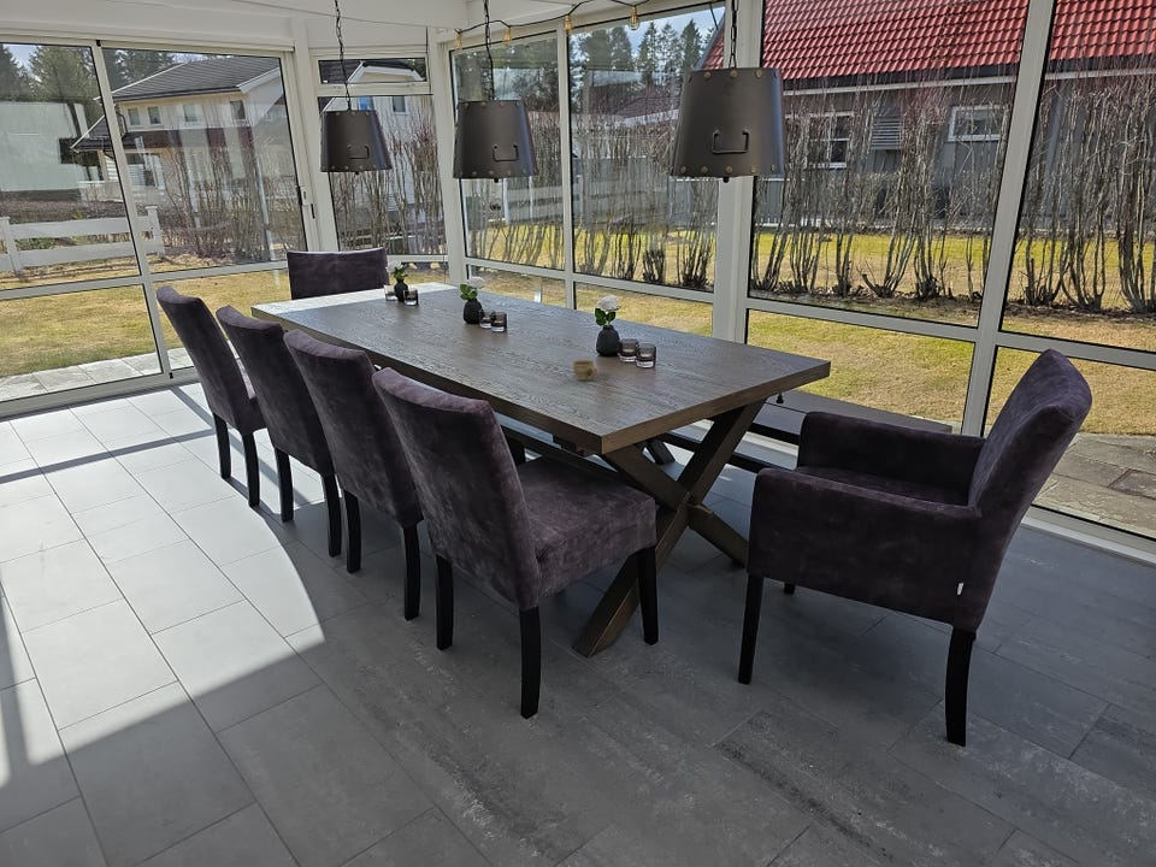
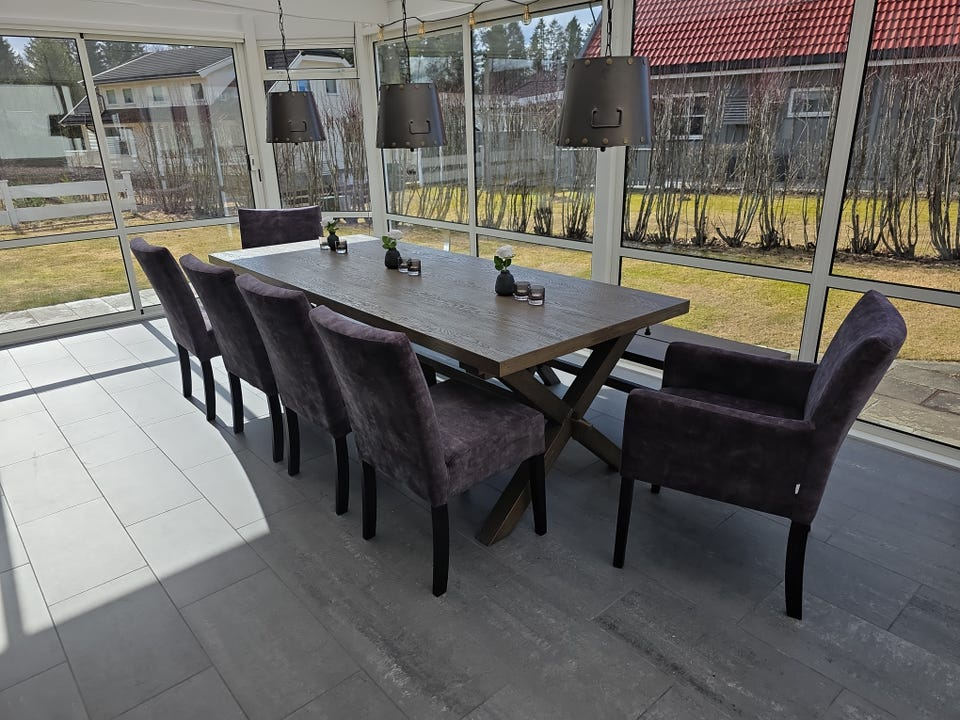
- cup (585, 371)
